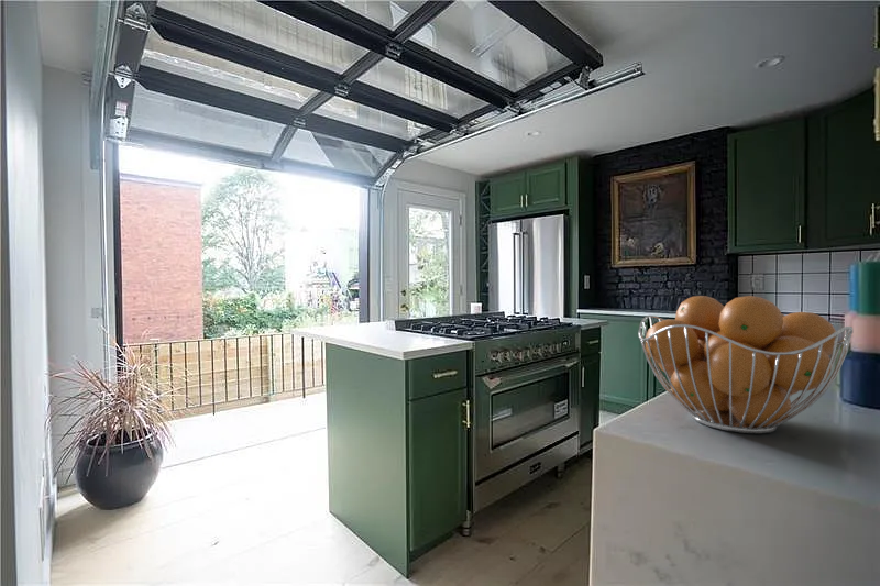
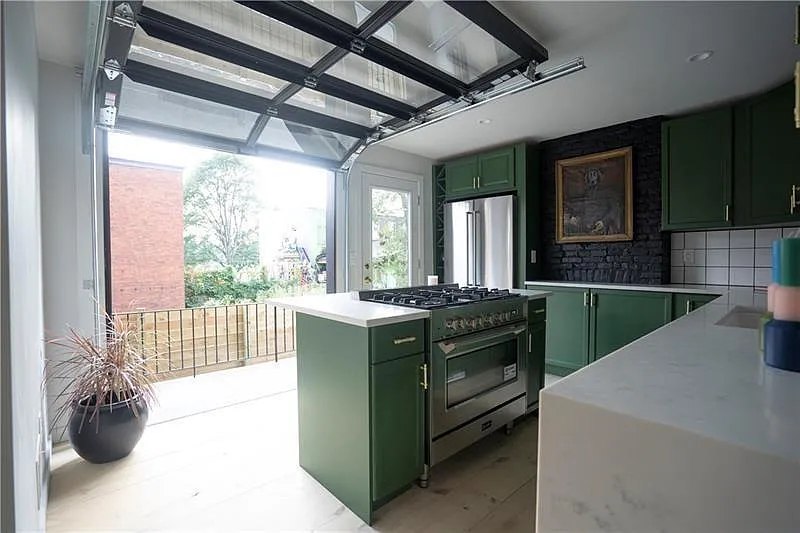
- fruit basket (732, 358)
